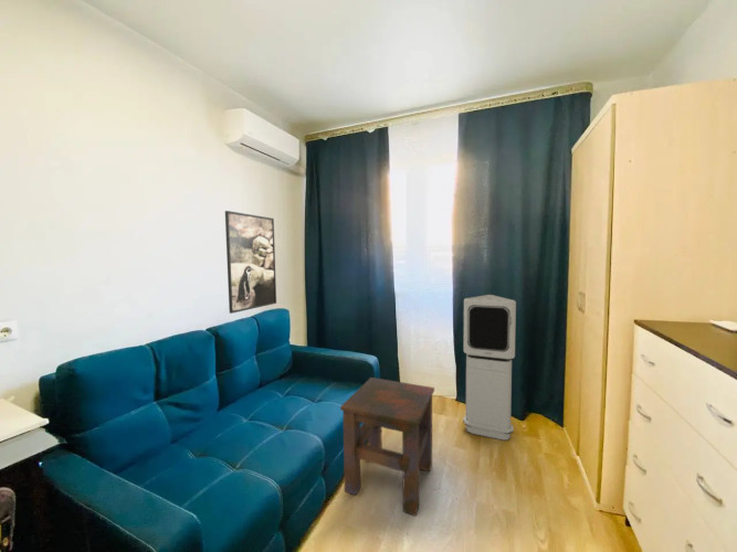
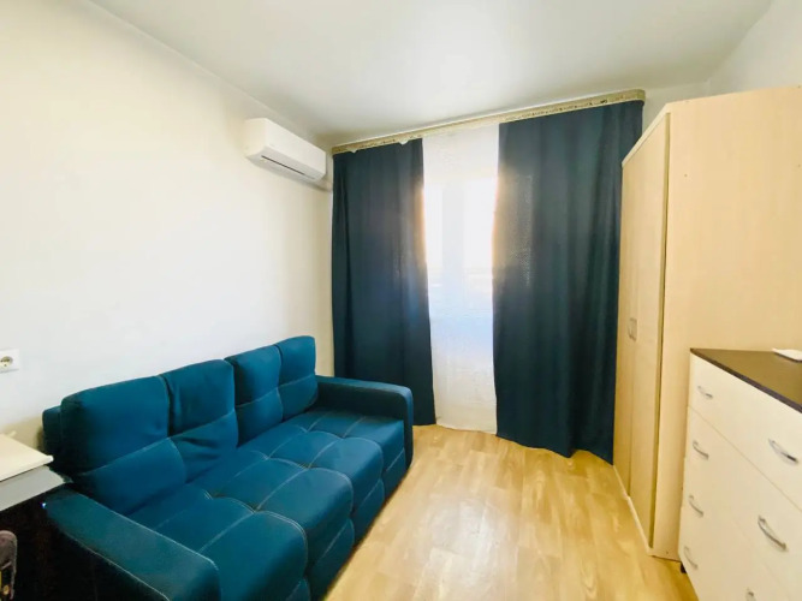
- air purifier (488, 362)
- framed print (253, 262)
- side table (393, 429)
